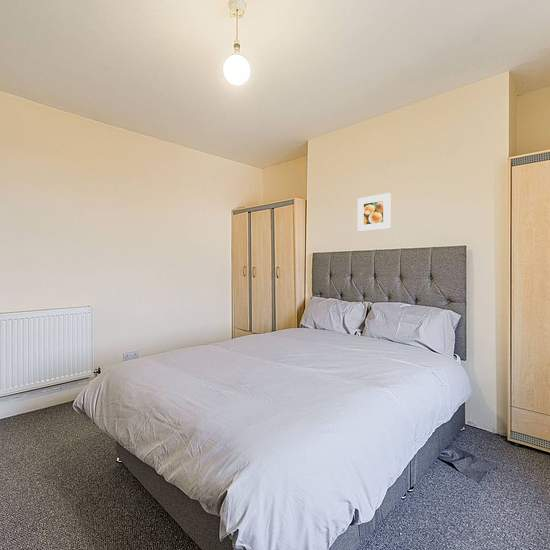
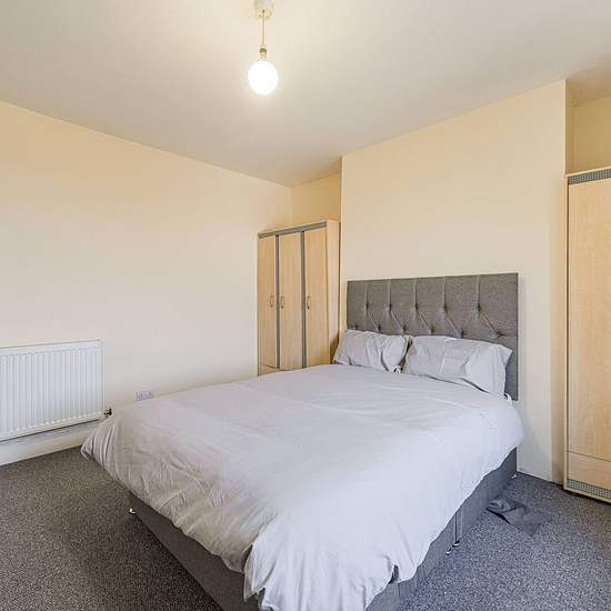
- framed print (373, 213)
